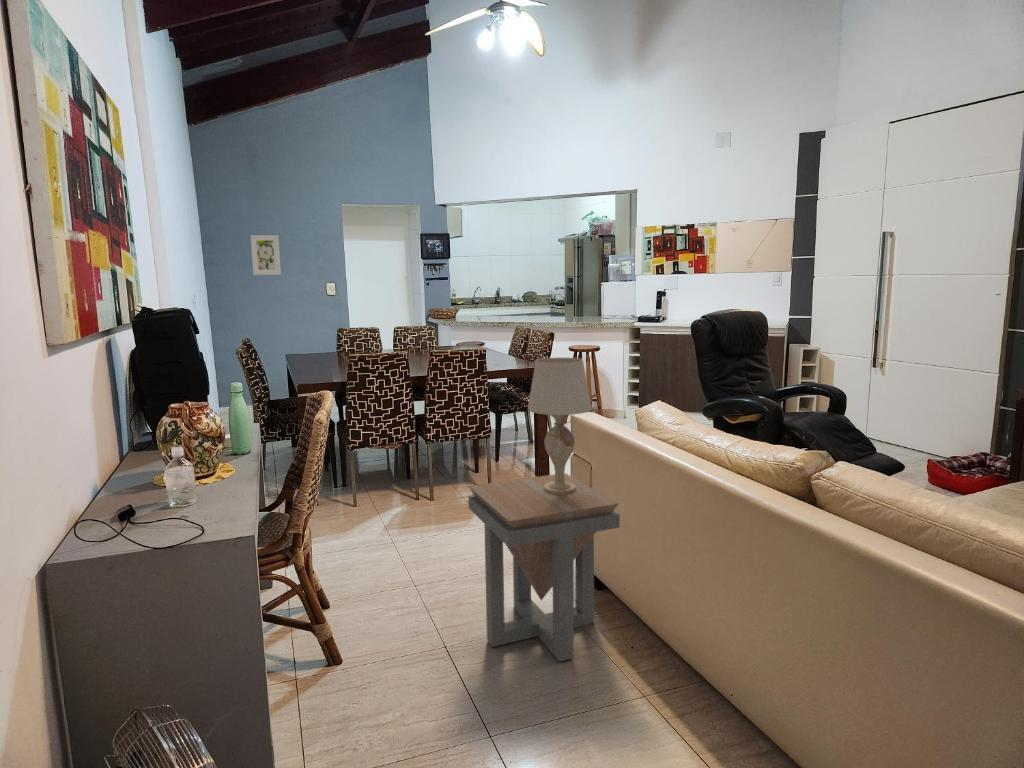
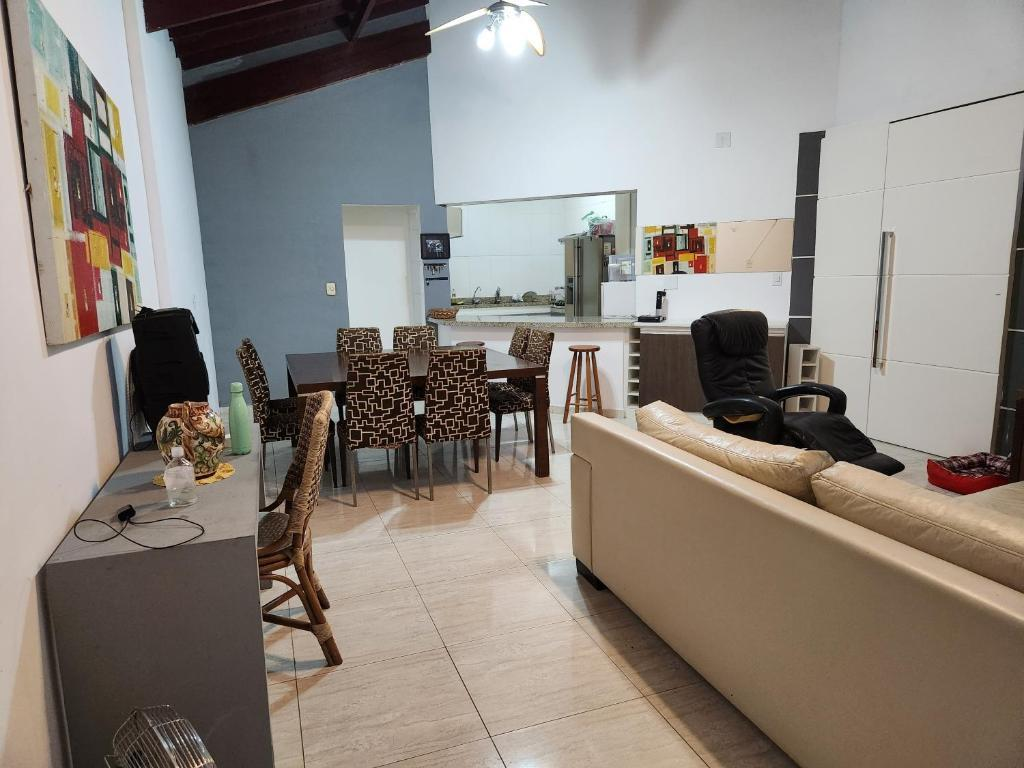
- side table (540, 563)
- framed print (265, 255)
- table lamp (559, 425)
